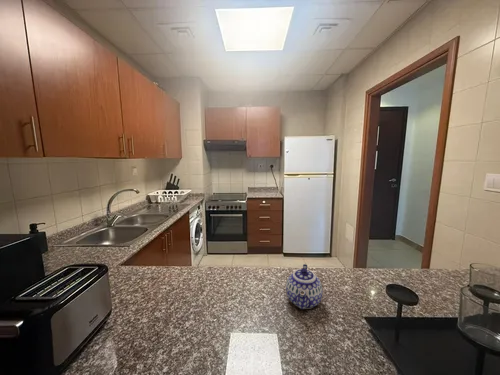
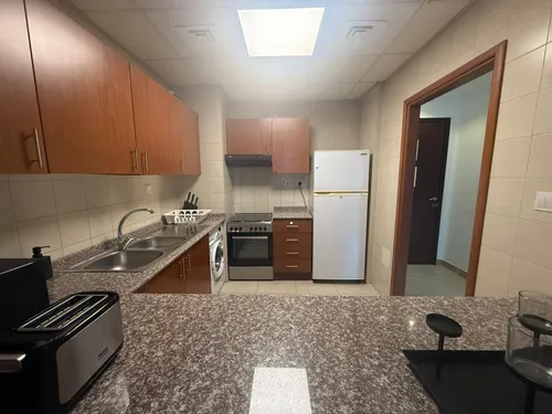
- teapot (304, 284)
